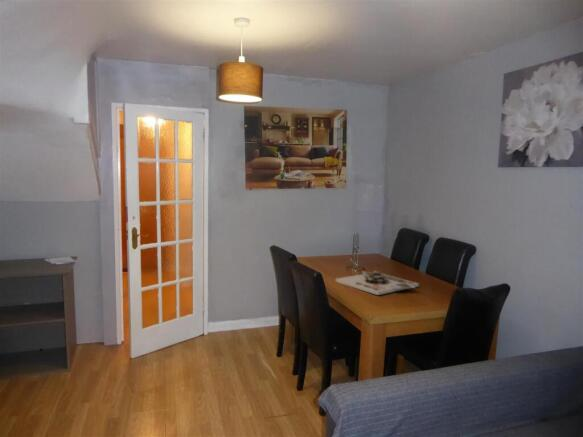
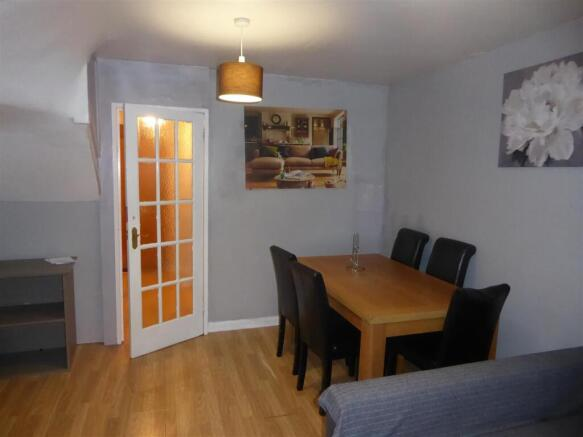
- board game (380, 278)
